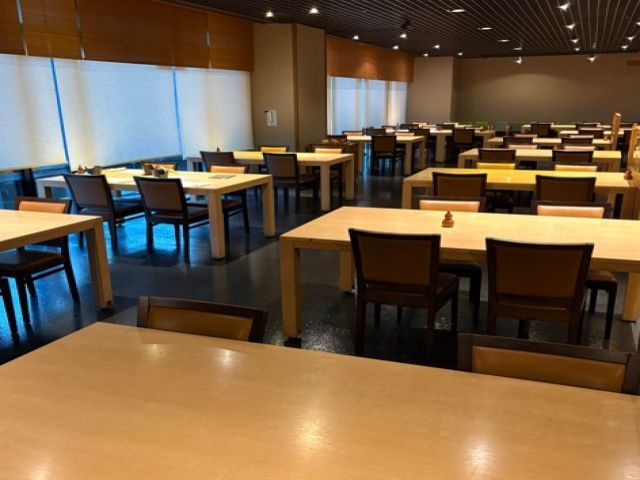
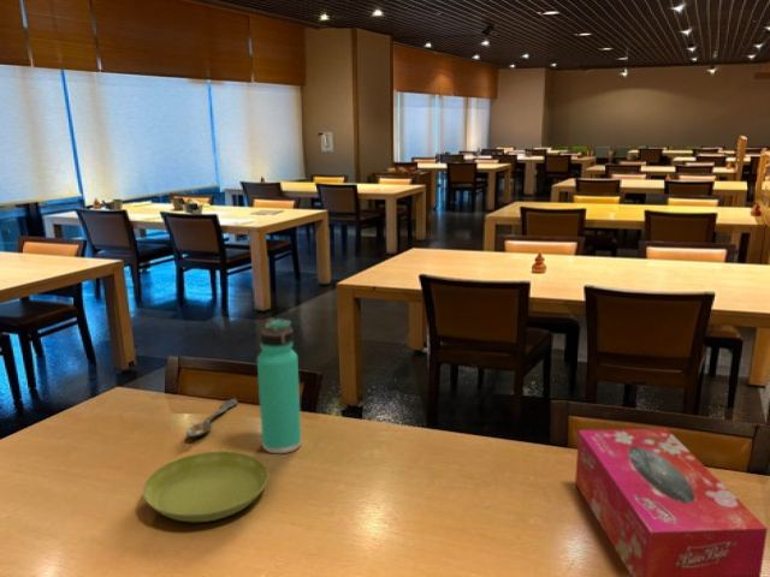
+ thermos bottle (278, 383)
+ saucer (207, 487)
+ tissue box (656, 501)
+ spoon (214, 416)
